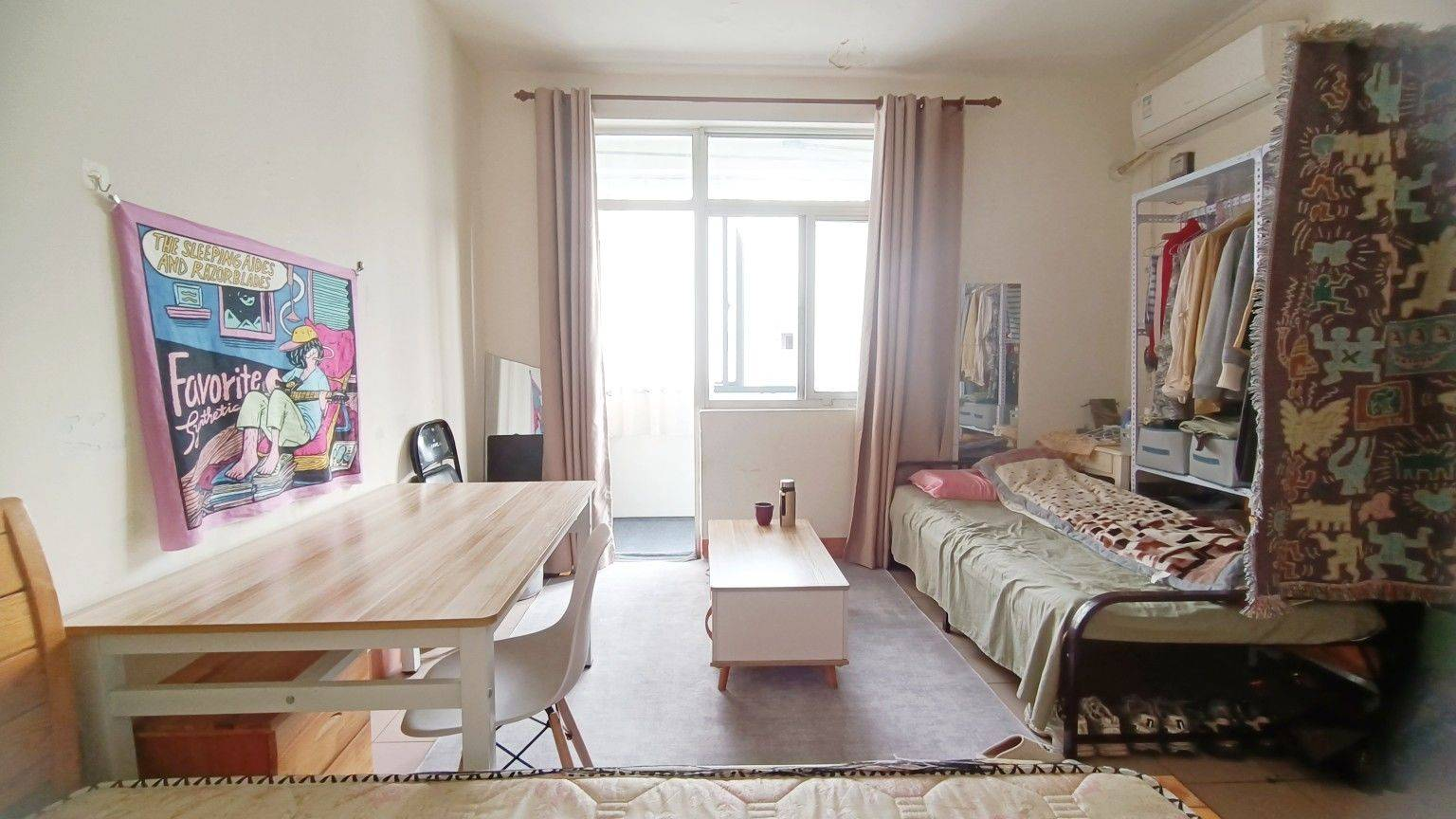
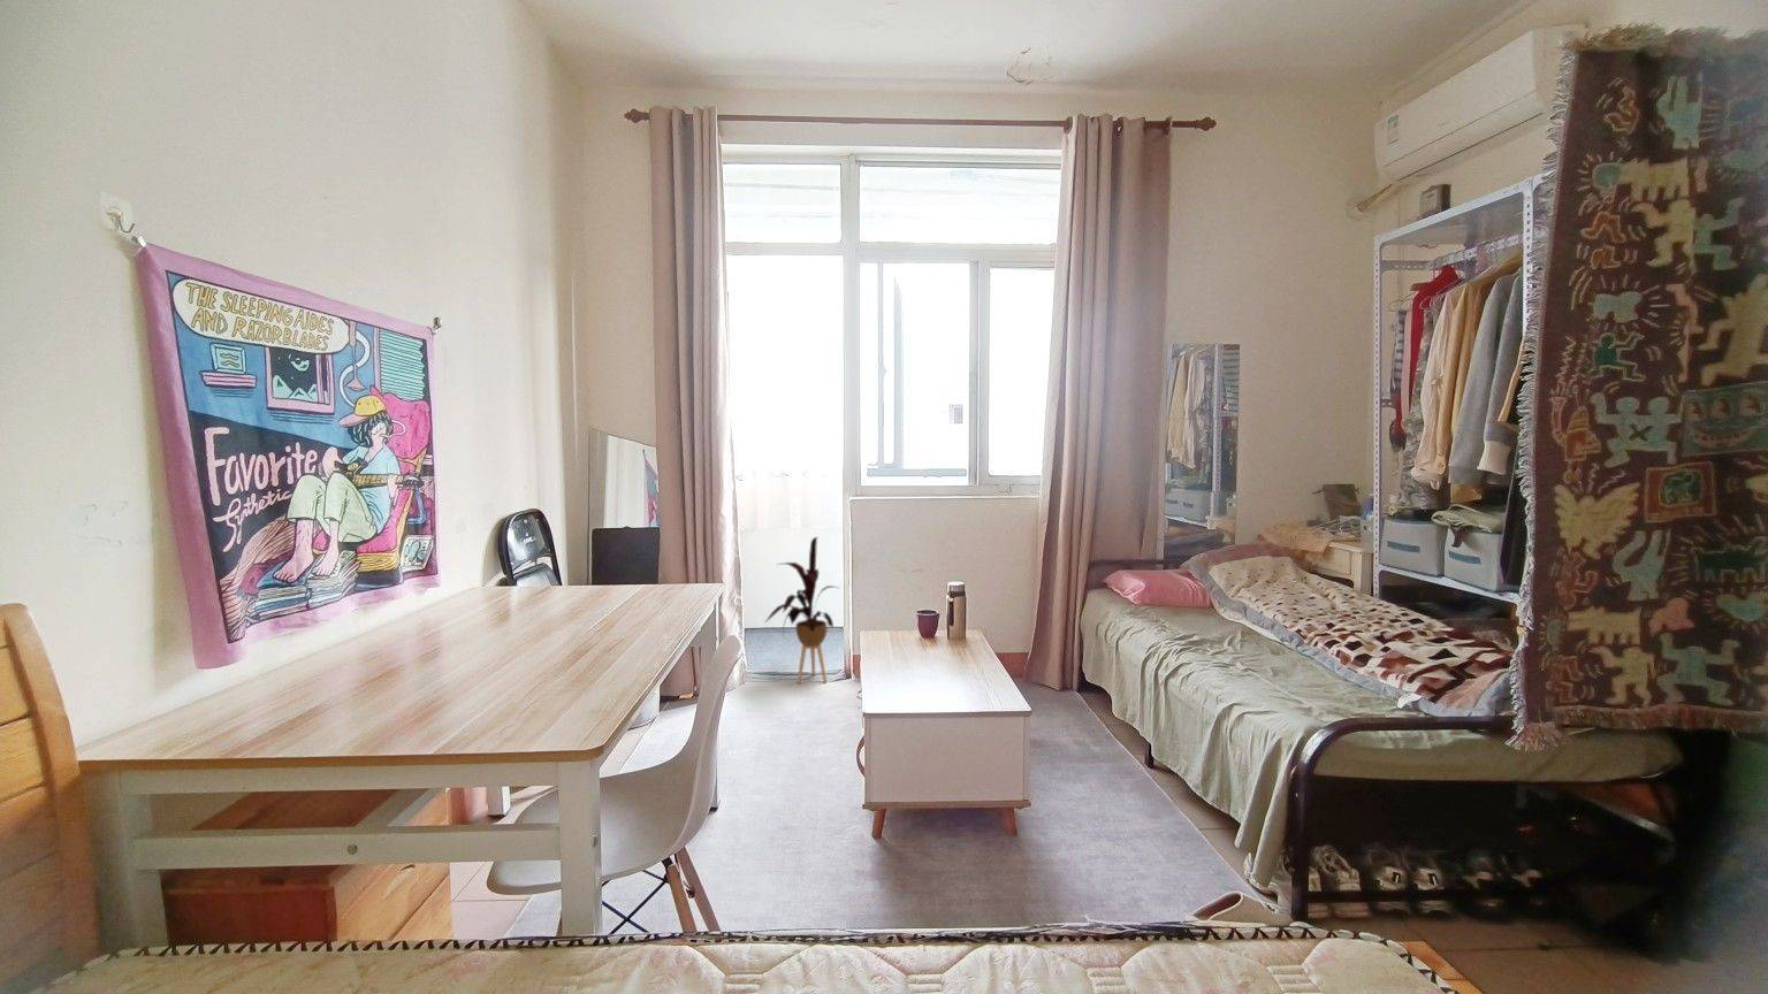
+ house plant (803, 608)
